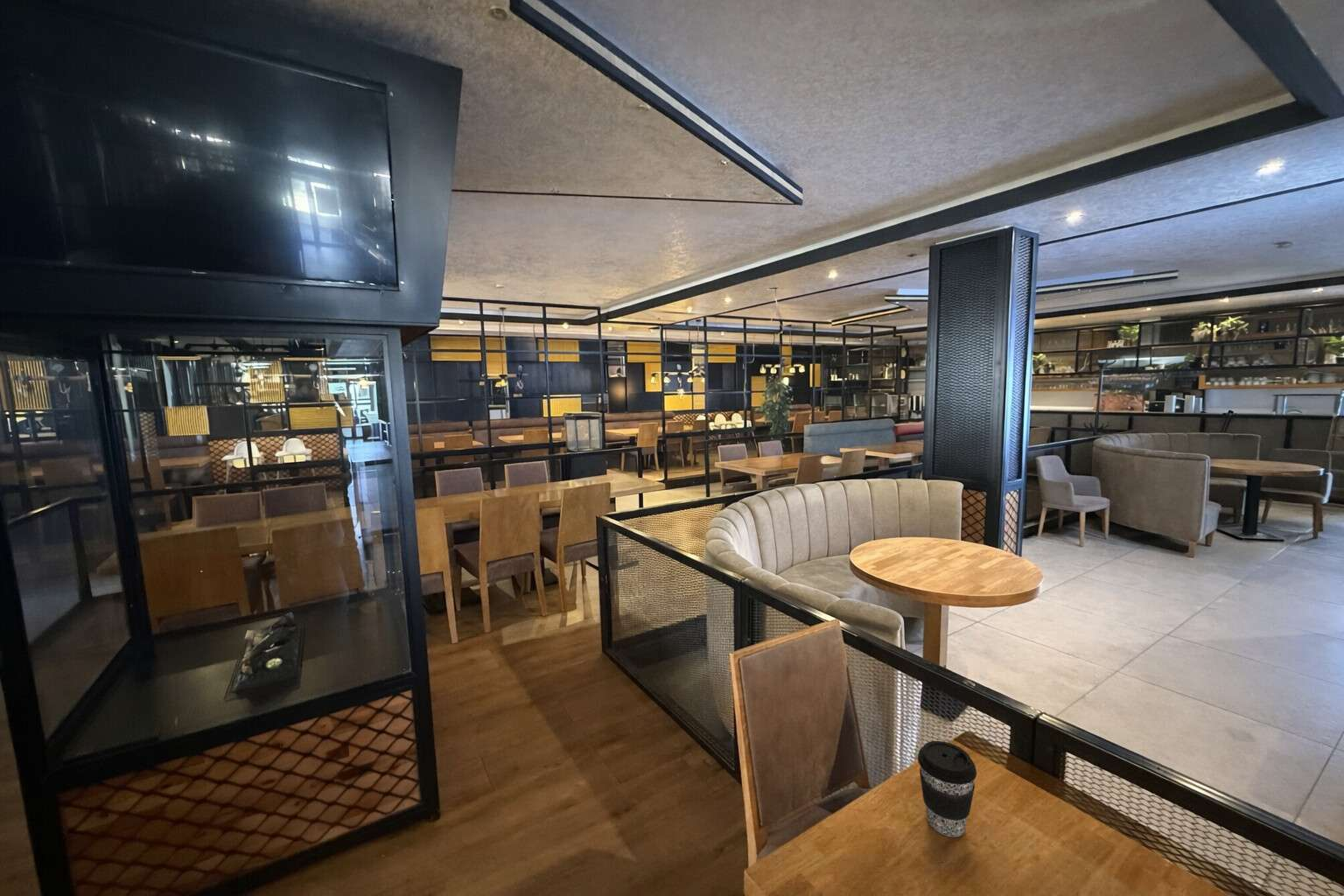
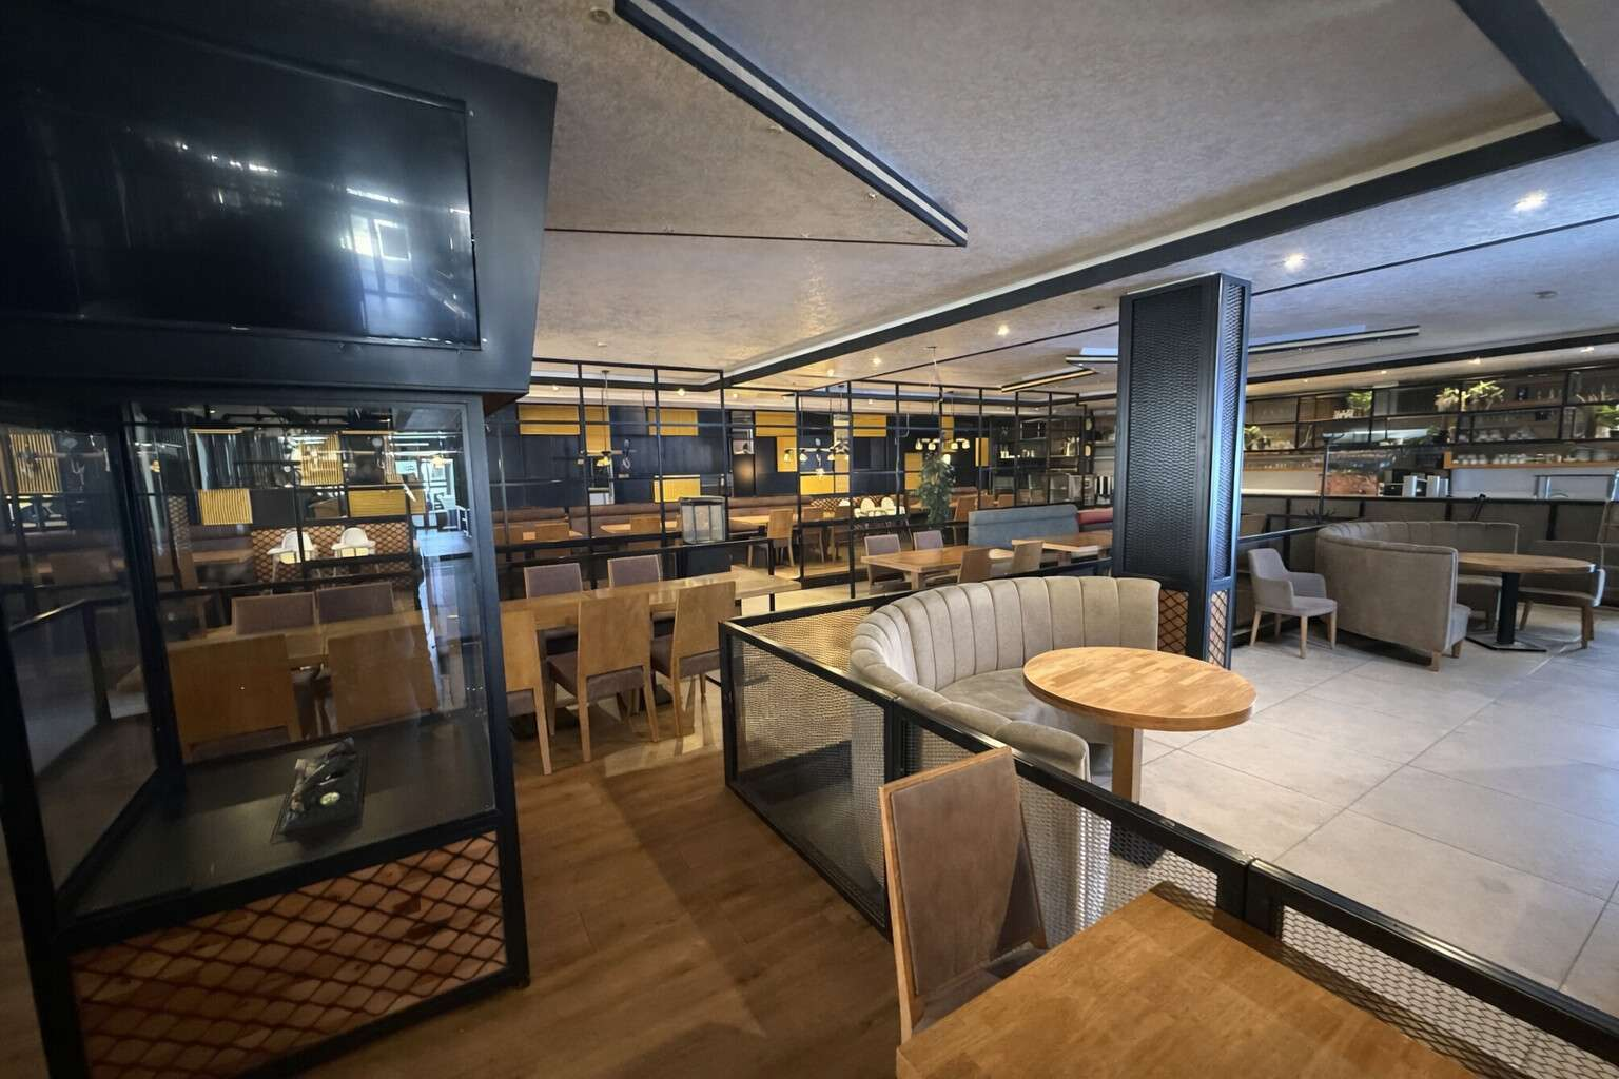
- coffee cup (946, 788)
